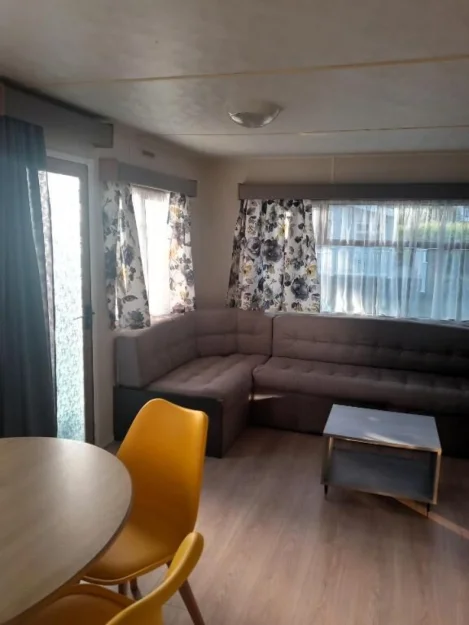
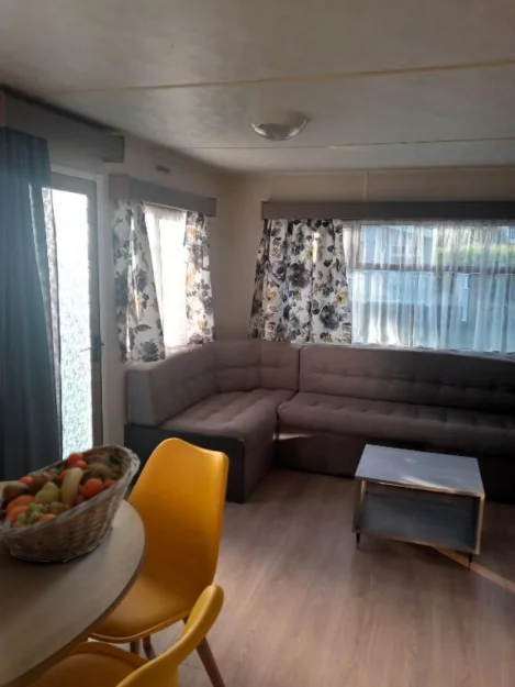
+ fruit basket (67, 497)
